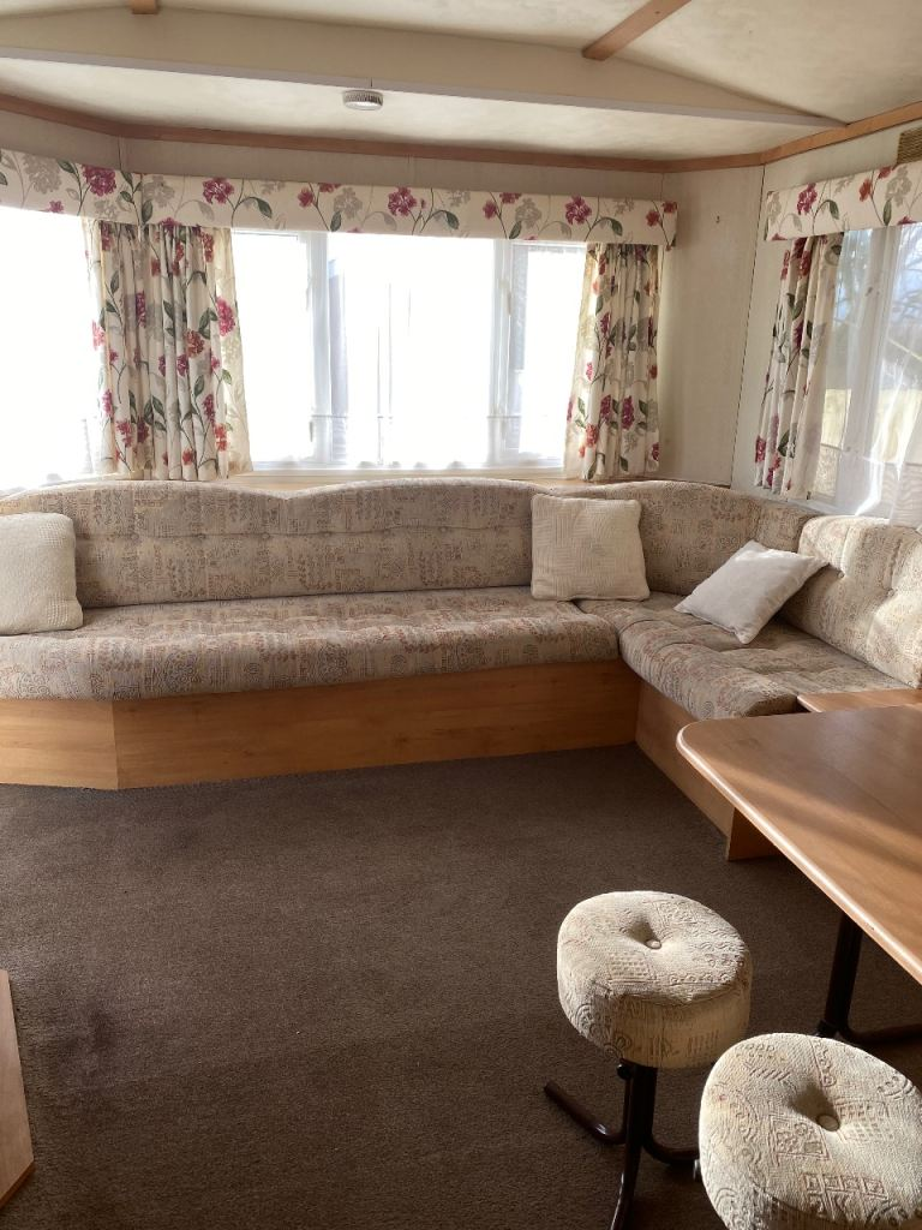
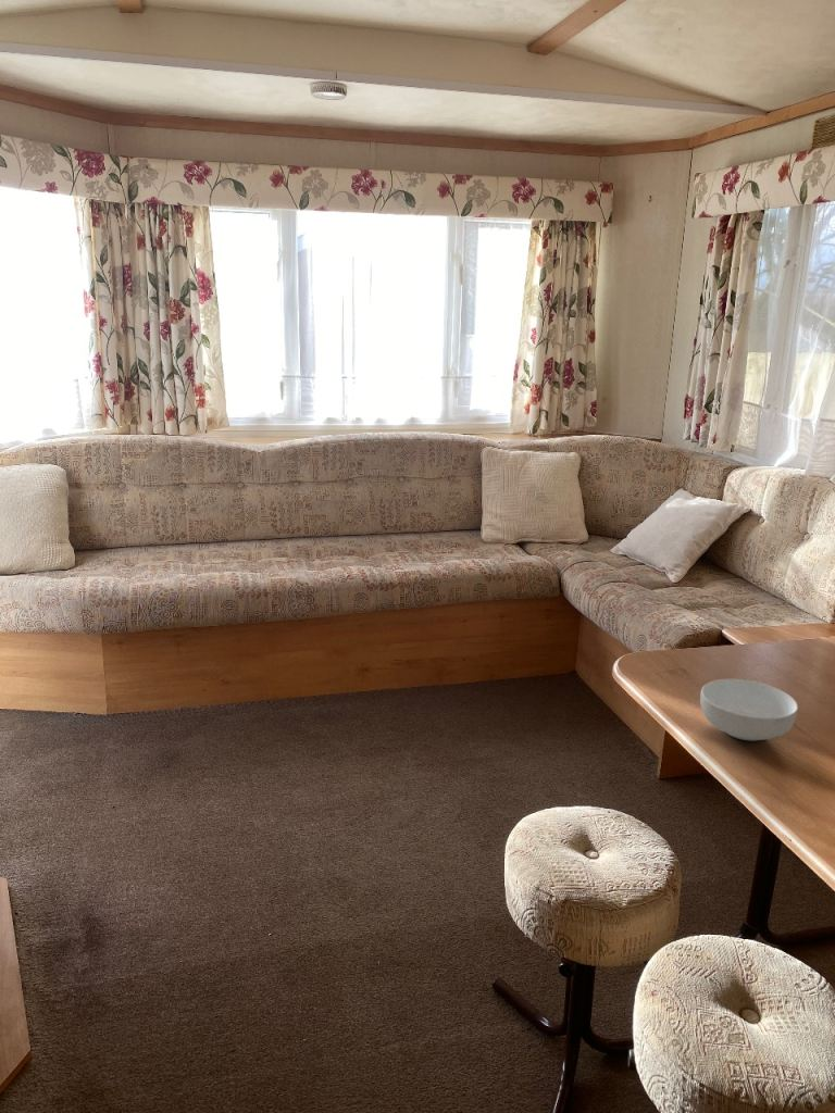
+ cereal bowl (746, 714)
